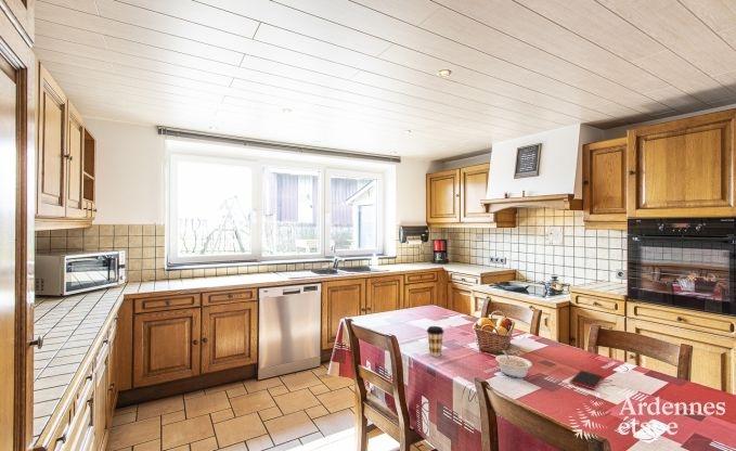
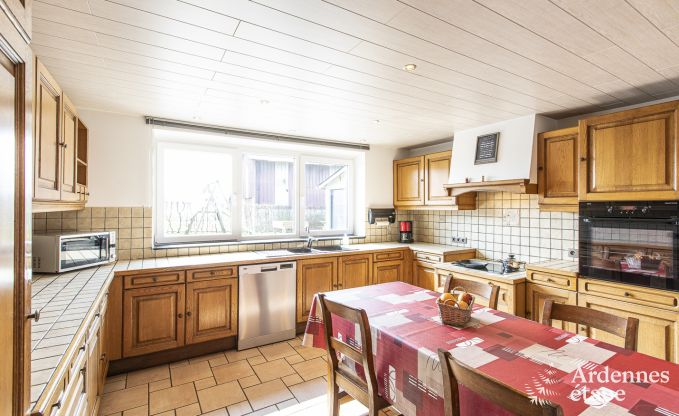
- coffee cup (435, 340)
- smartphone (586, 378)
- legume (512, 364)
